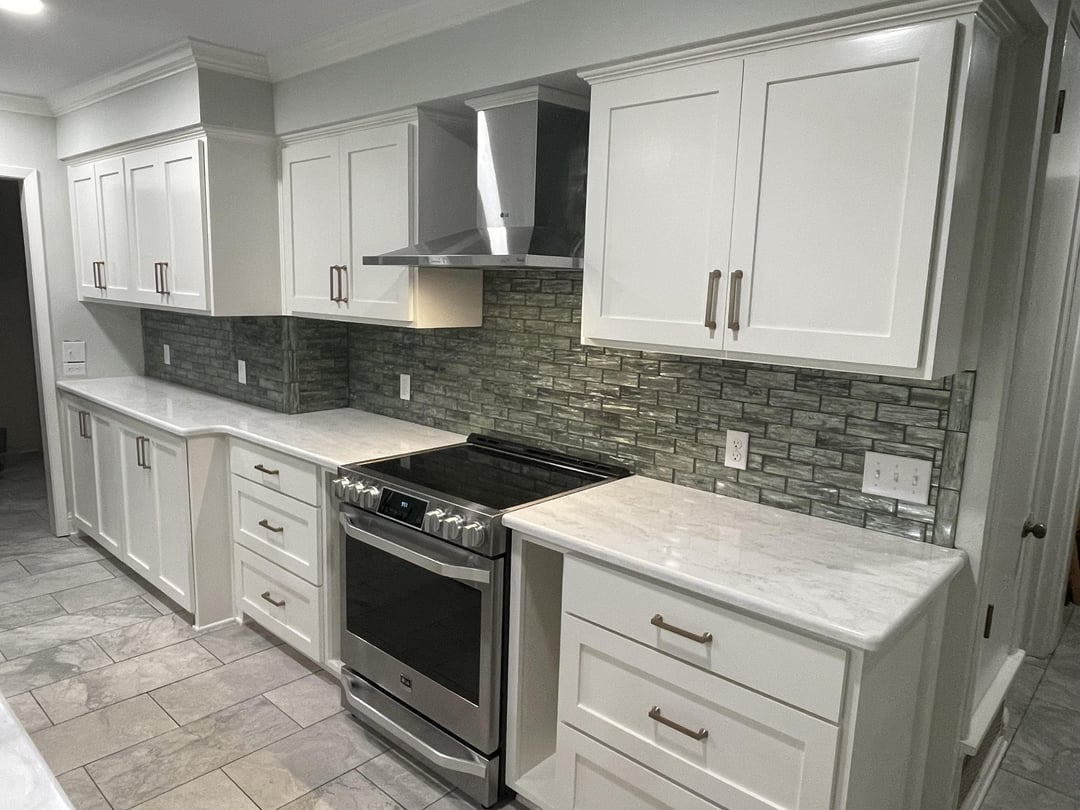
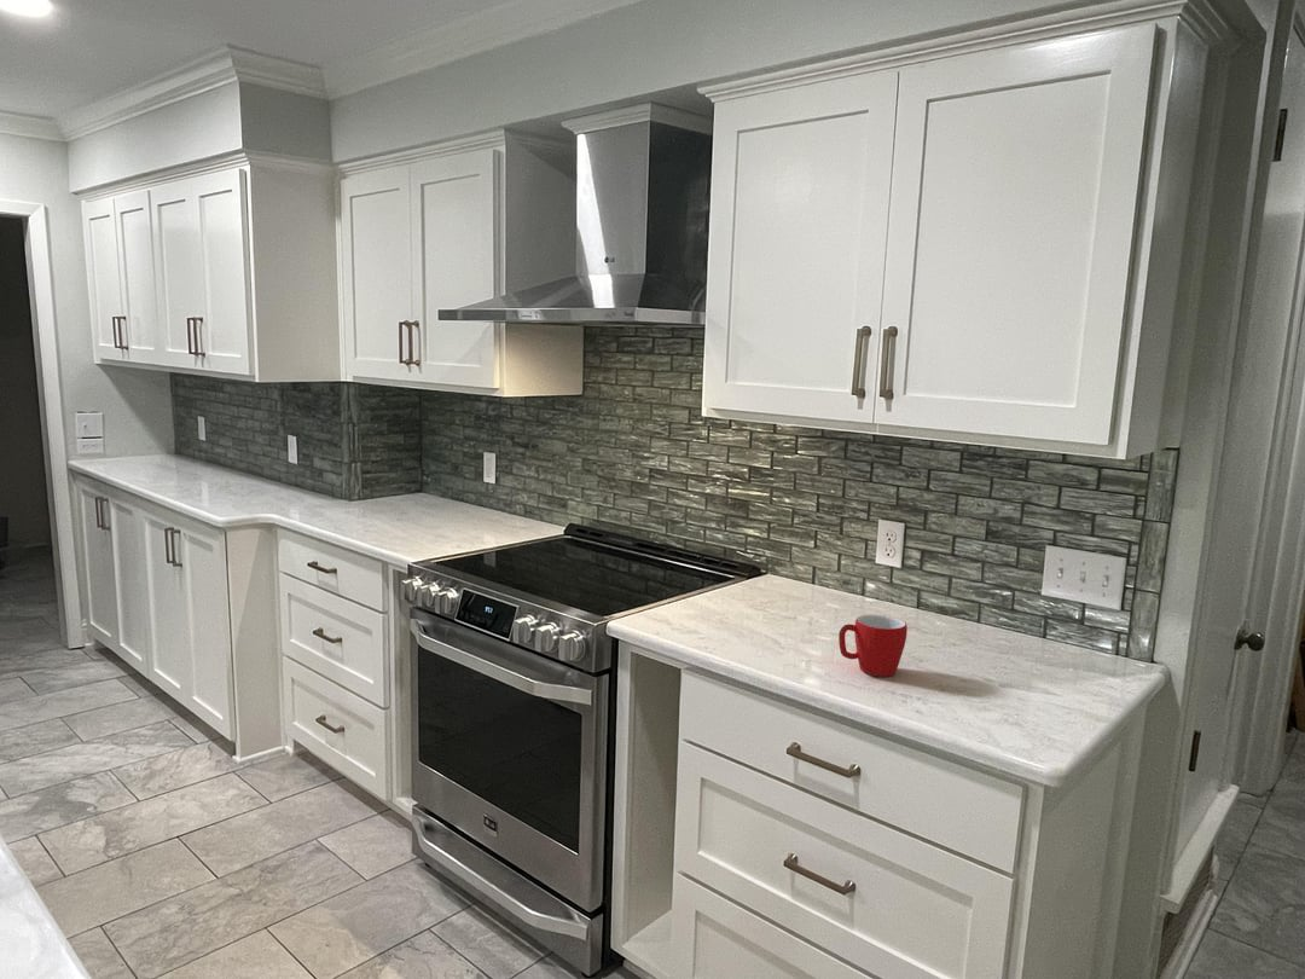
+ mug (870, 645)
